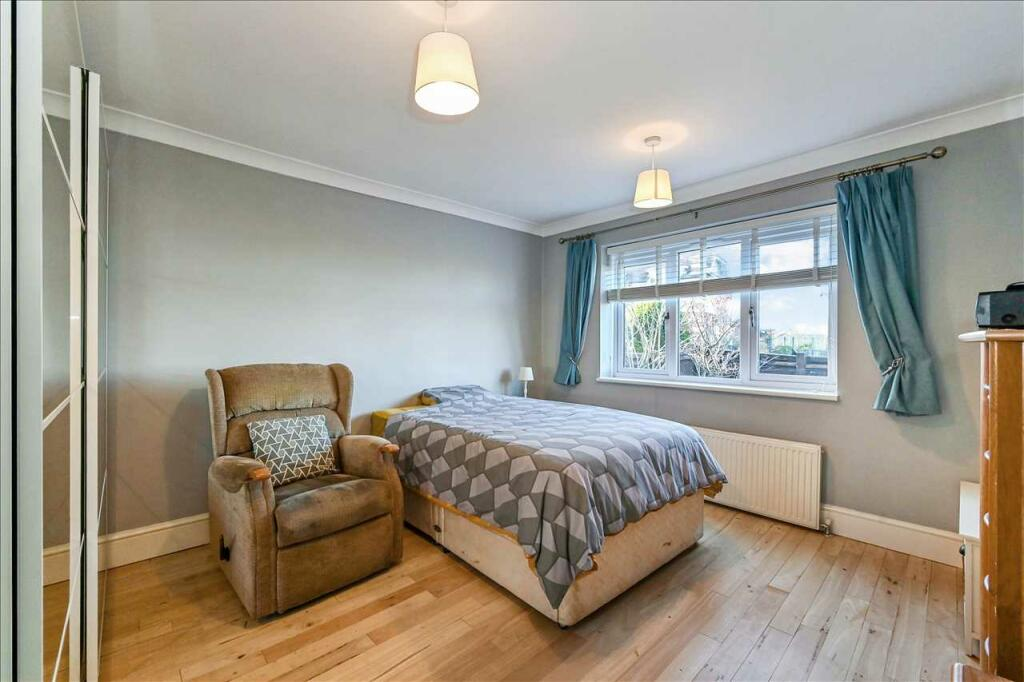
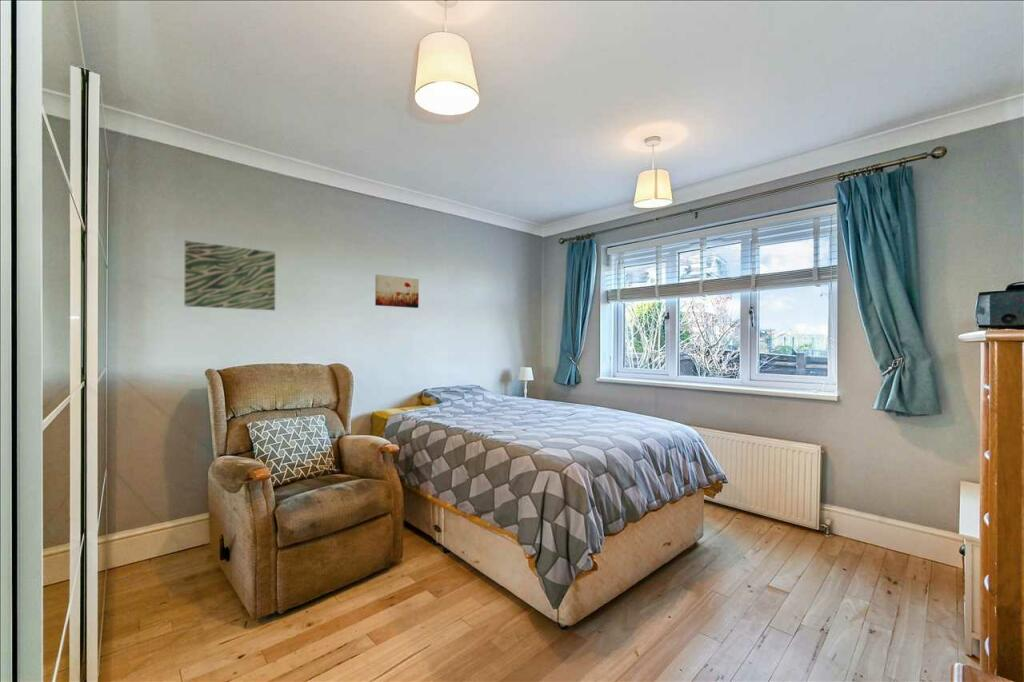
+ wall art (232, 277)
+ wall art (397, 291)
